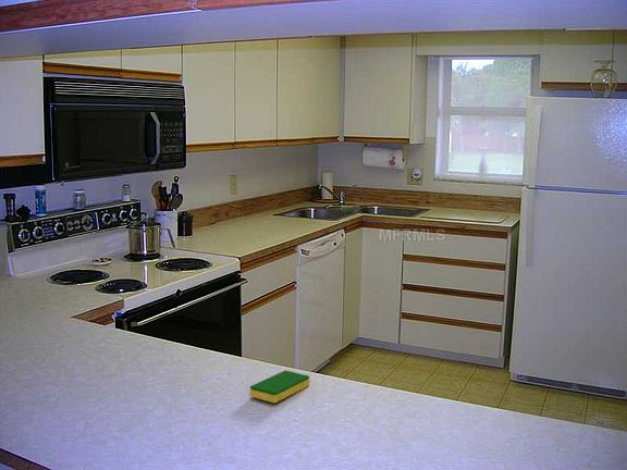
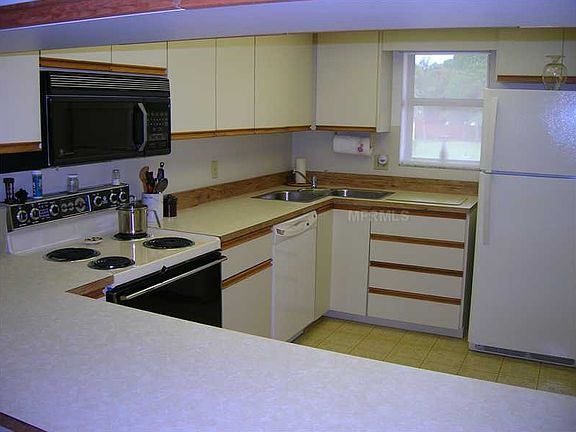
- dish sponge (280, 385)
